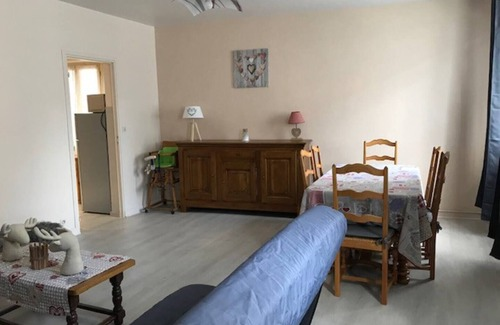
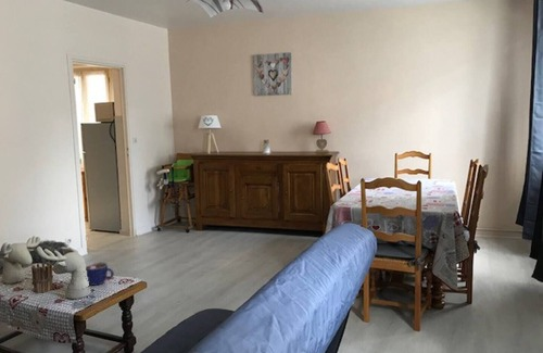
+ cup (99, 274)
